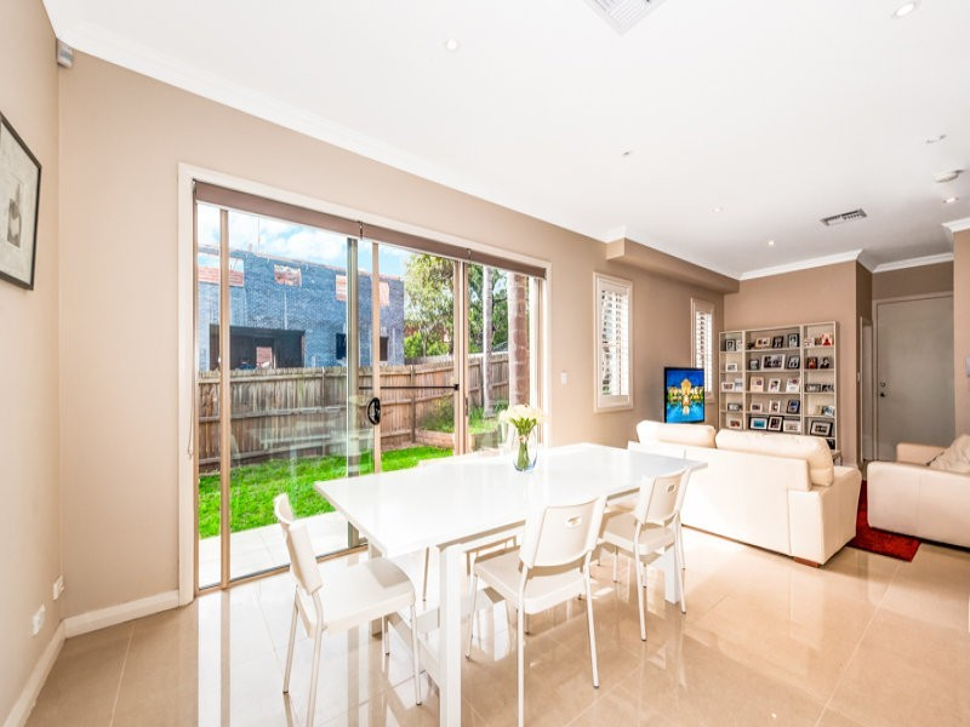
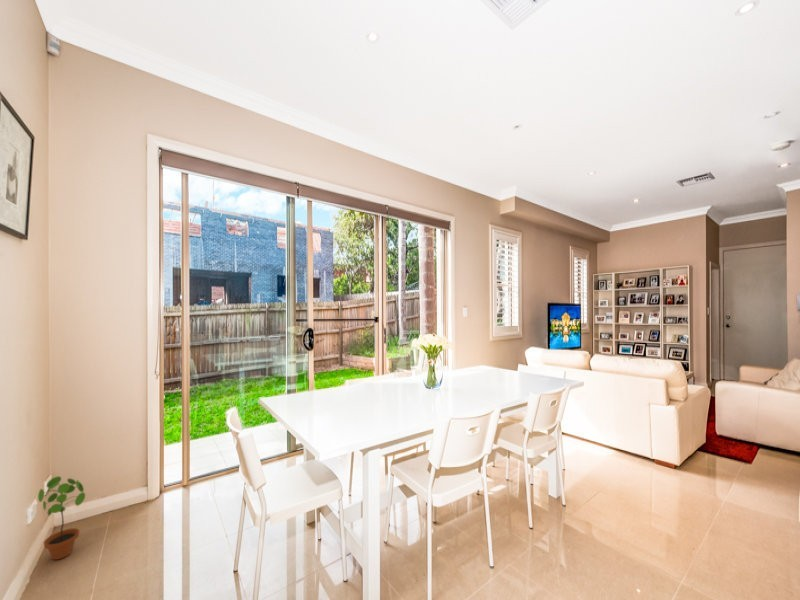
+ potted plant (62, 516)
